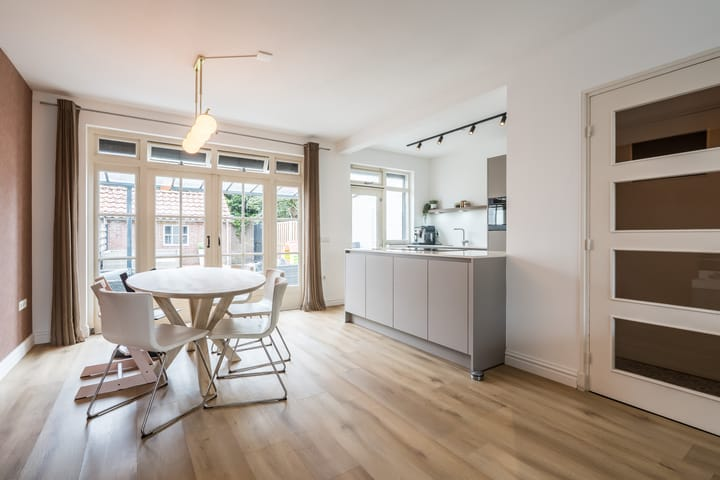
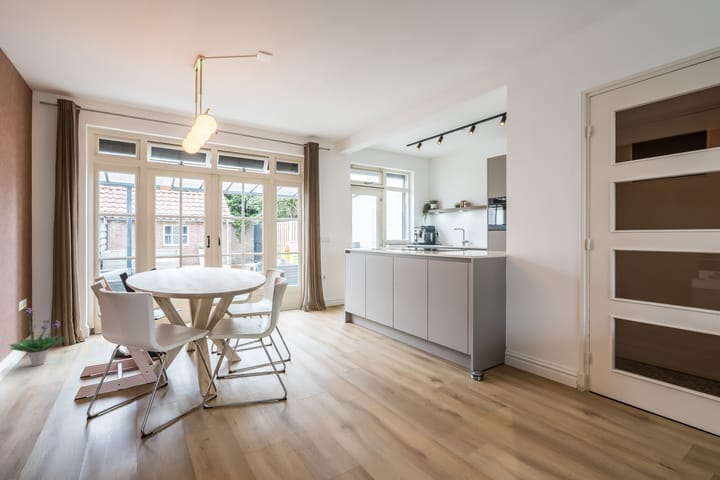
+ potted plant (39, 336)
